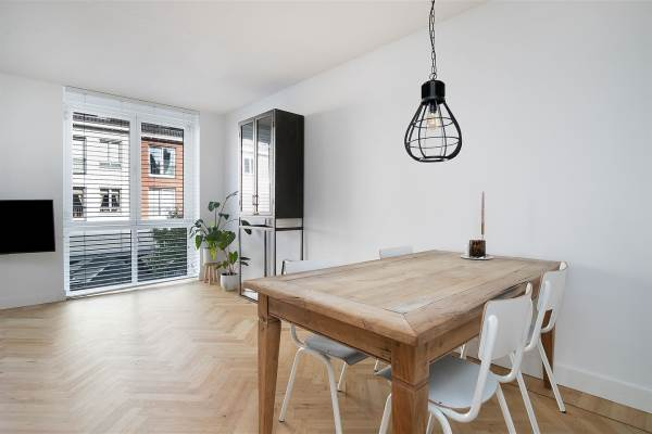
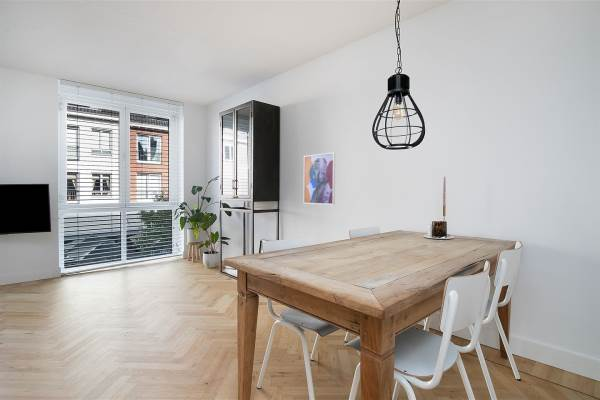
+ wall art (318, 179)
